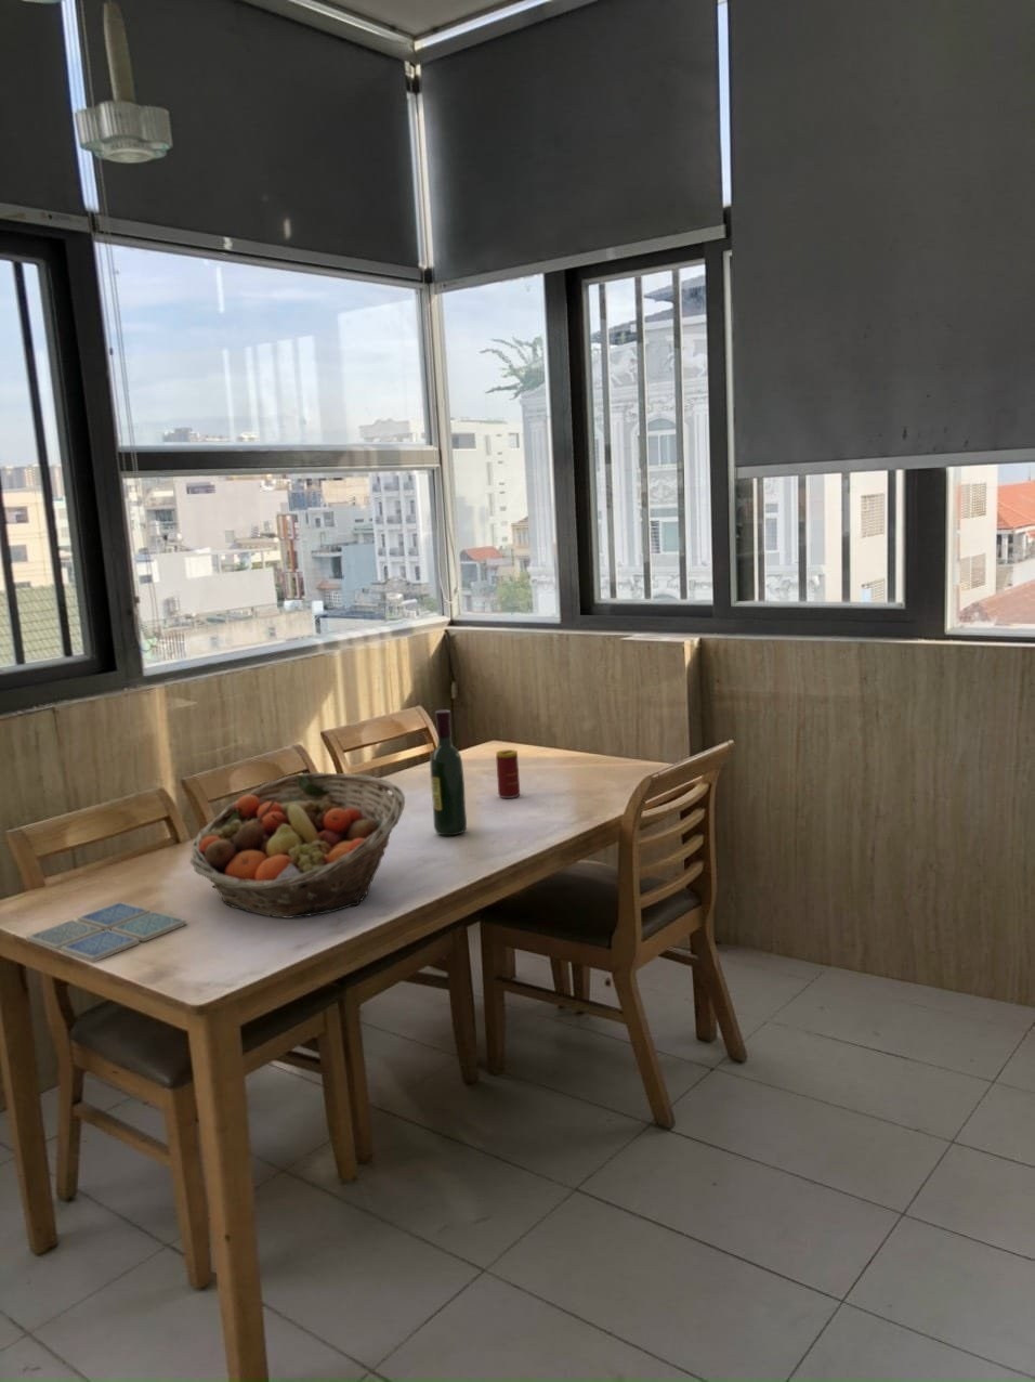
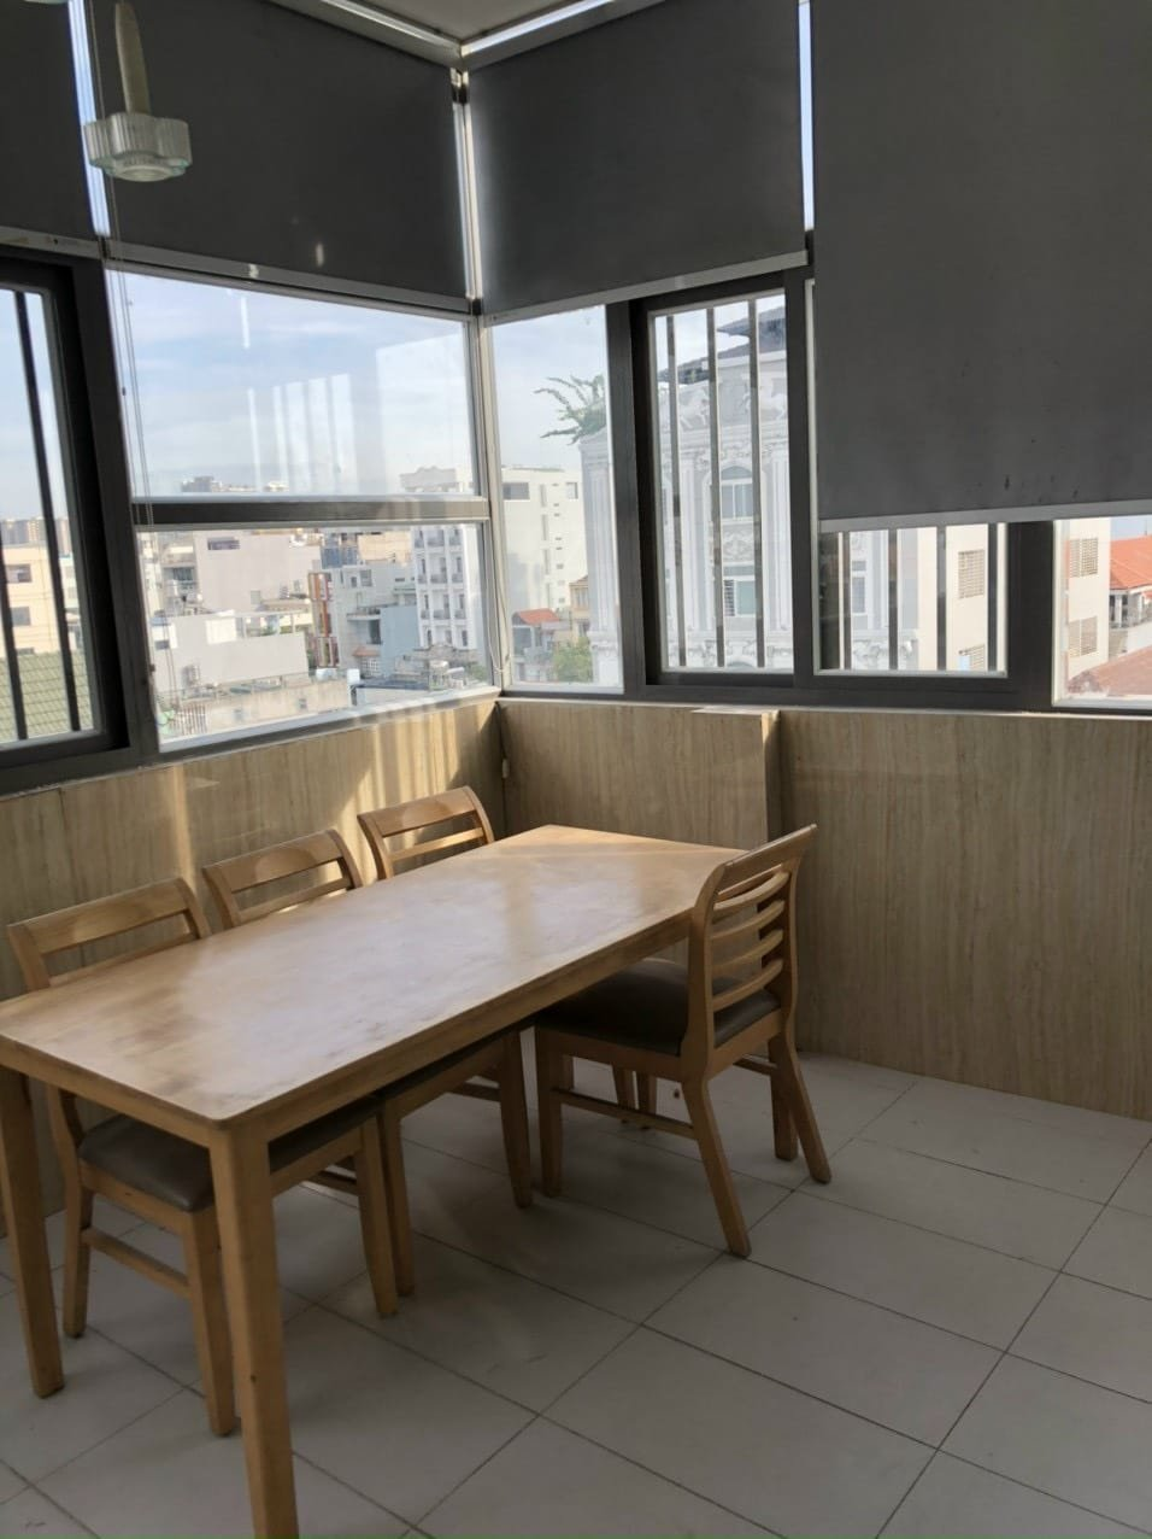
- fruit basket (299, 842)
- drink coaster (108, 931)
- wine bottle (446, 771)
- beverage can (508, 773)
